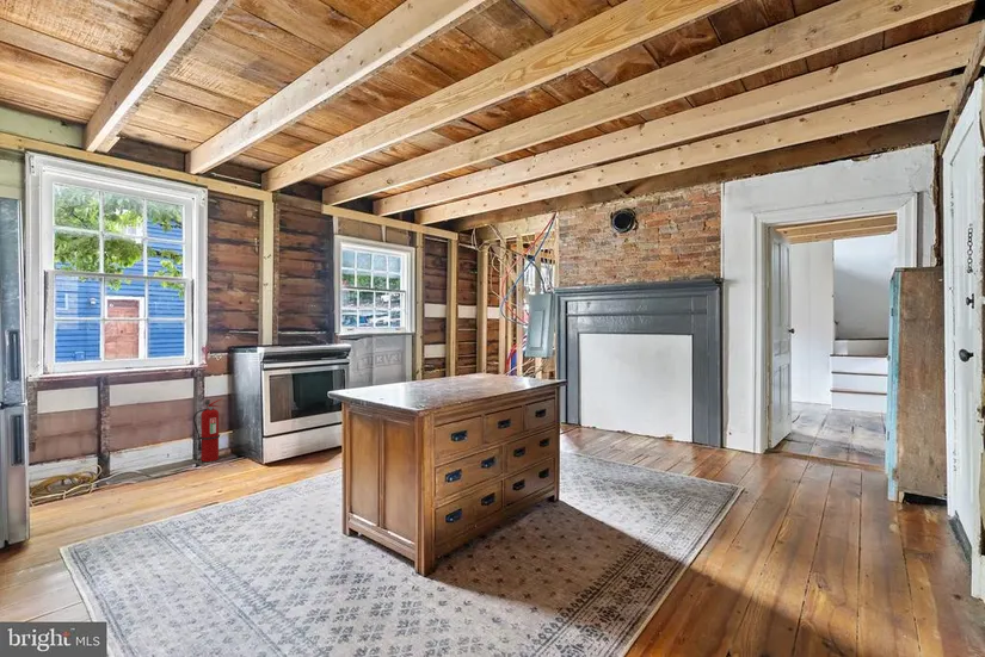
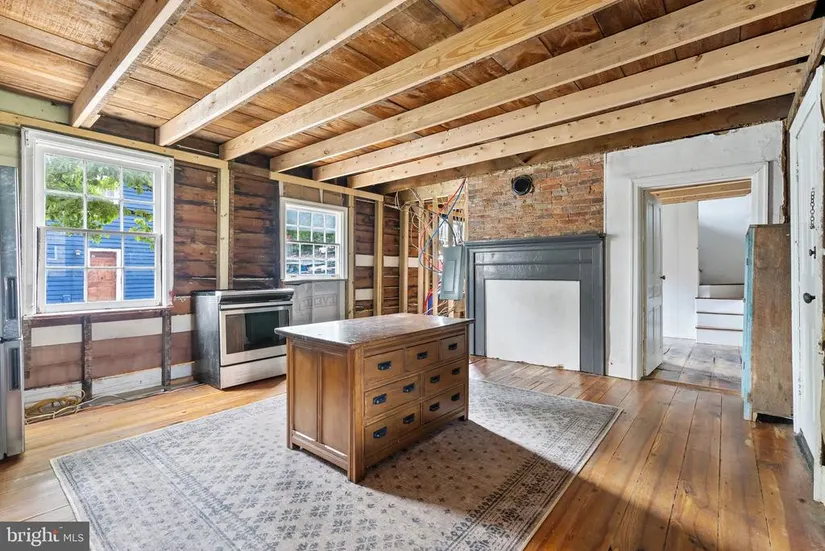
- fire extinguisher (208, 429)
